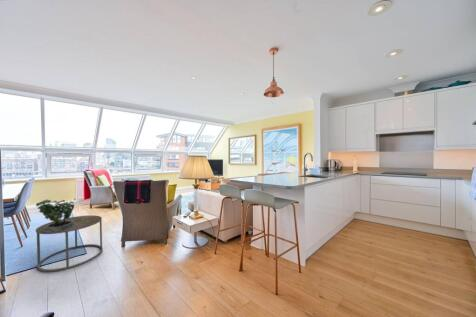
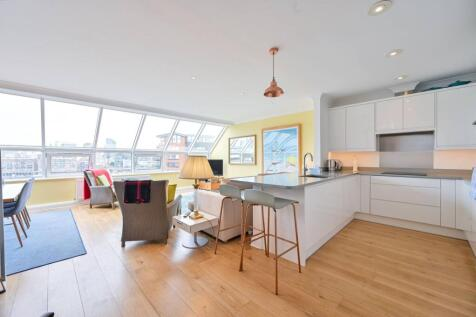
- potted plant (56, 212)
- side table (75, 240)
